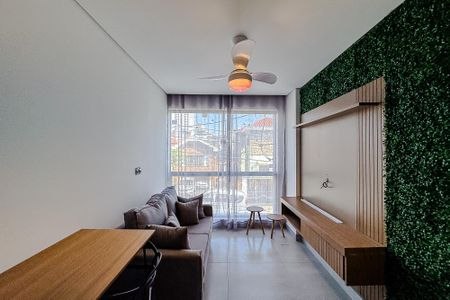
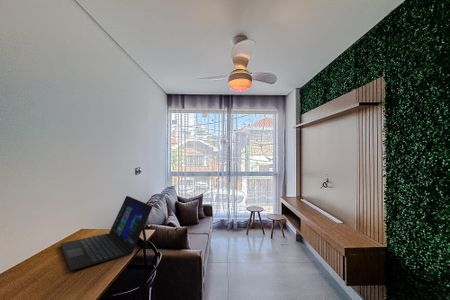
+ laptop (111, 228)
